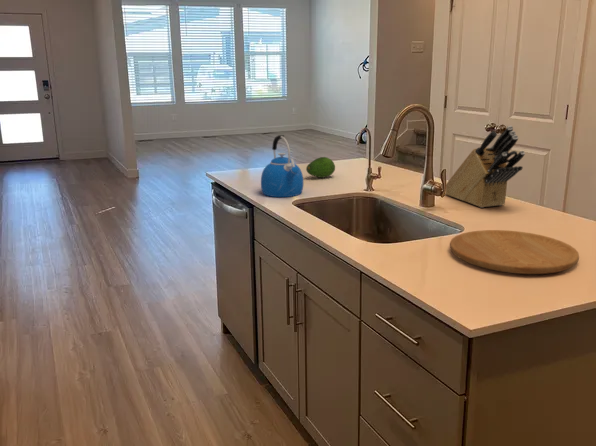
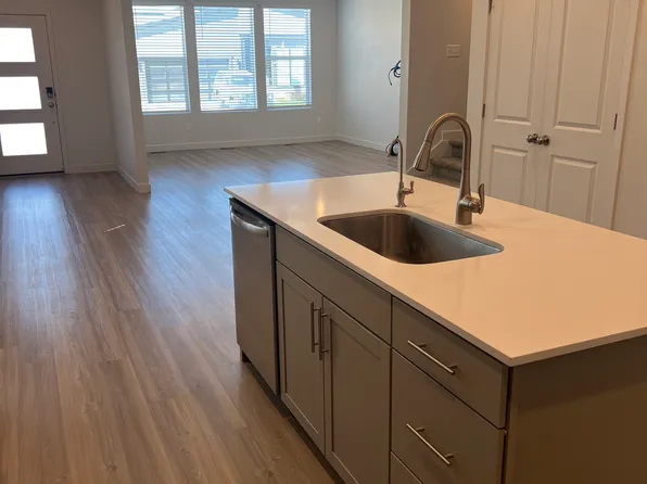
- kettle (284, 165)
- fruit (320, 167)
- knife block (482, 163)
- cutting board (511, 250)
